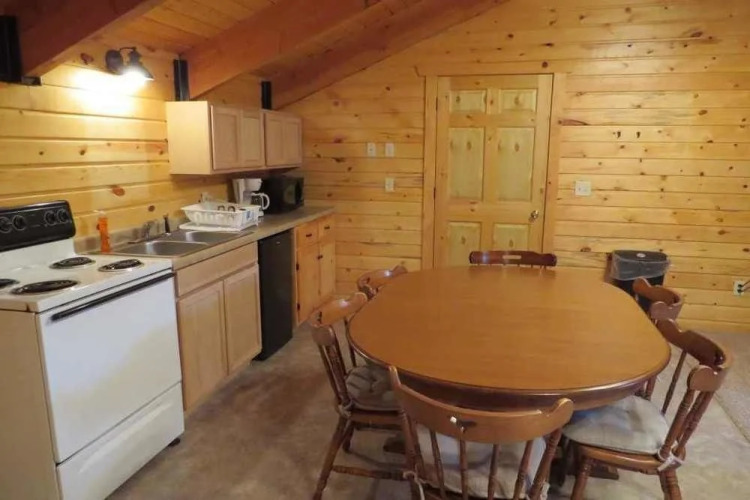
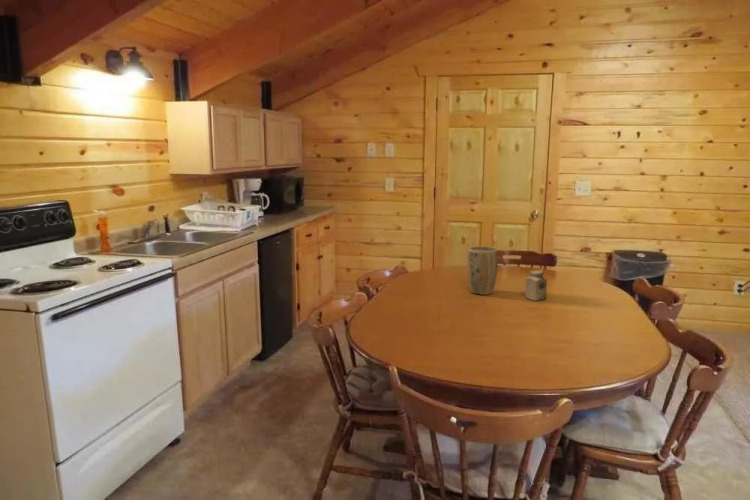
+ plant pot (482, 270)
+ salt shaker (536, 284)
